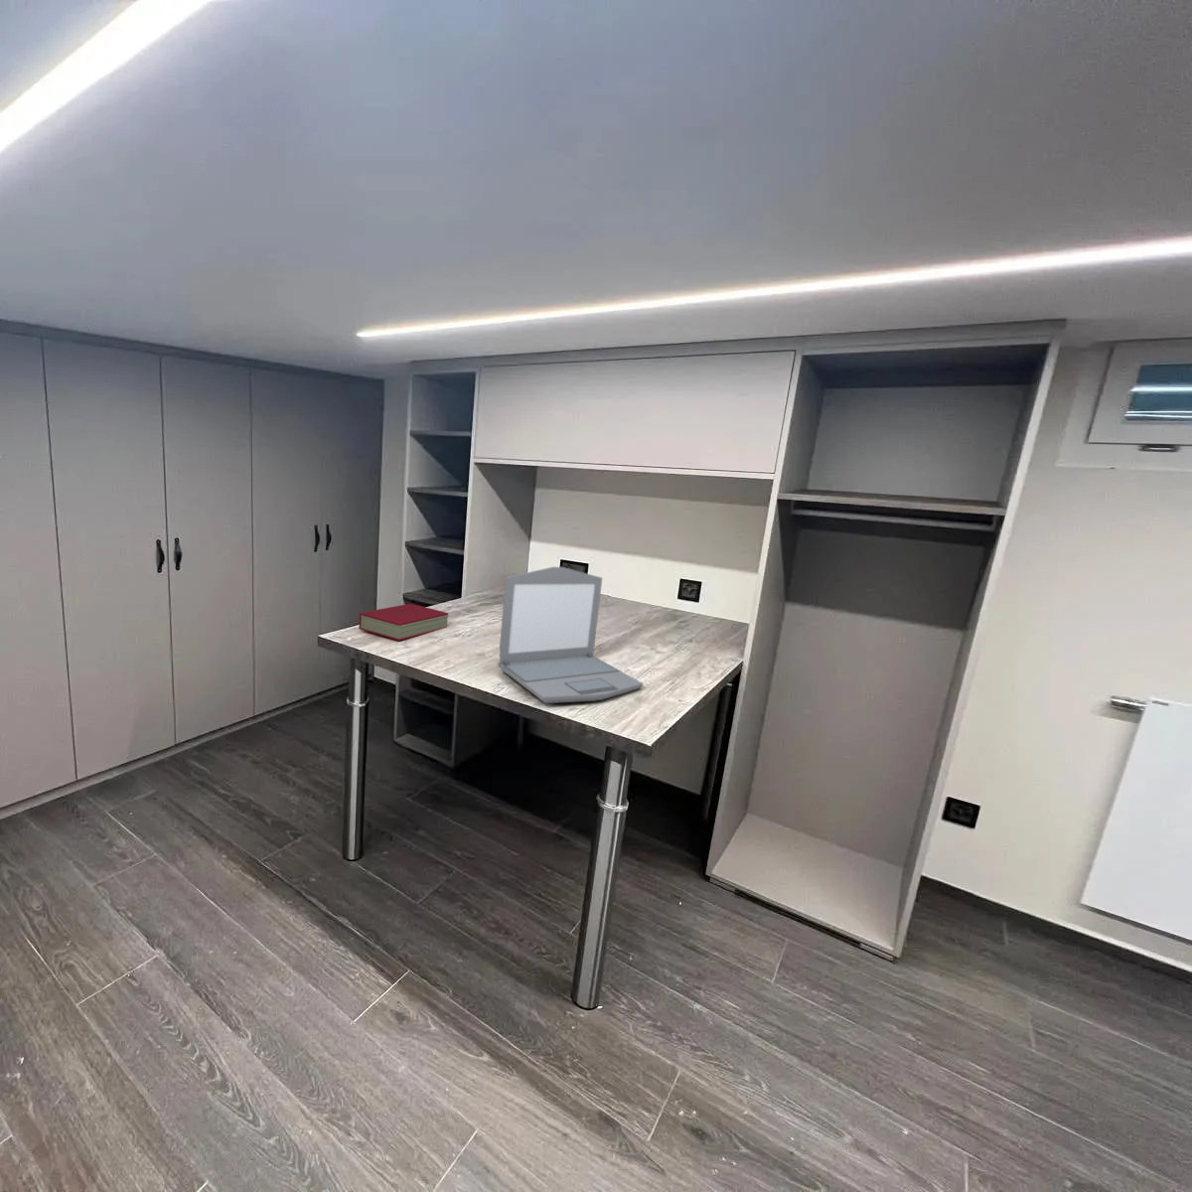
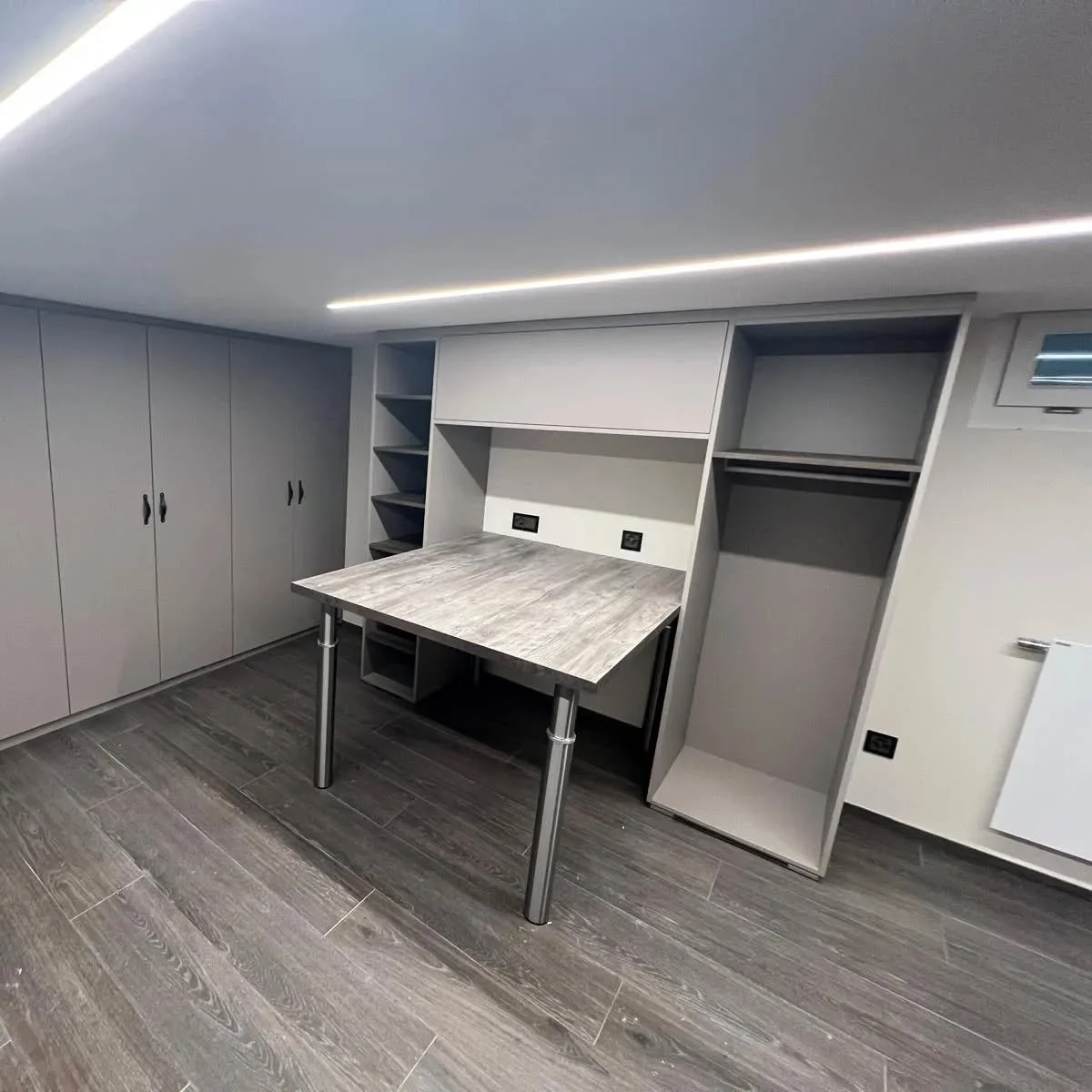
- book (404, 621)
- laptop (577, 630)
